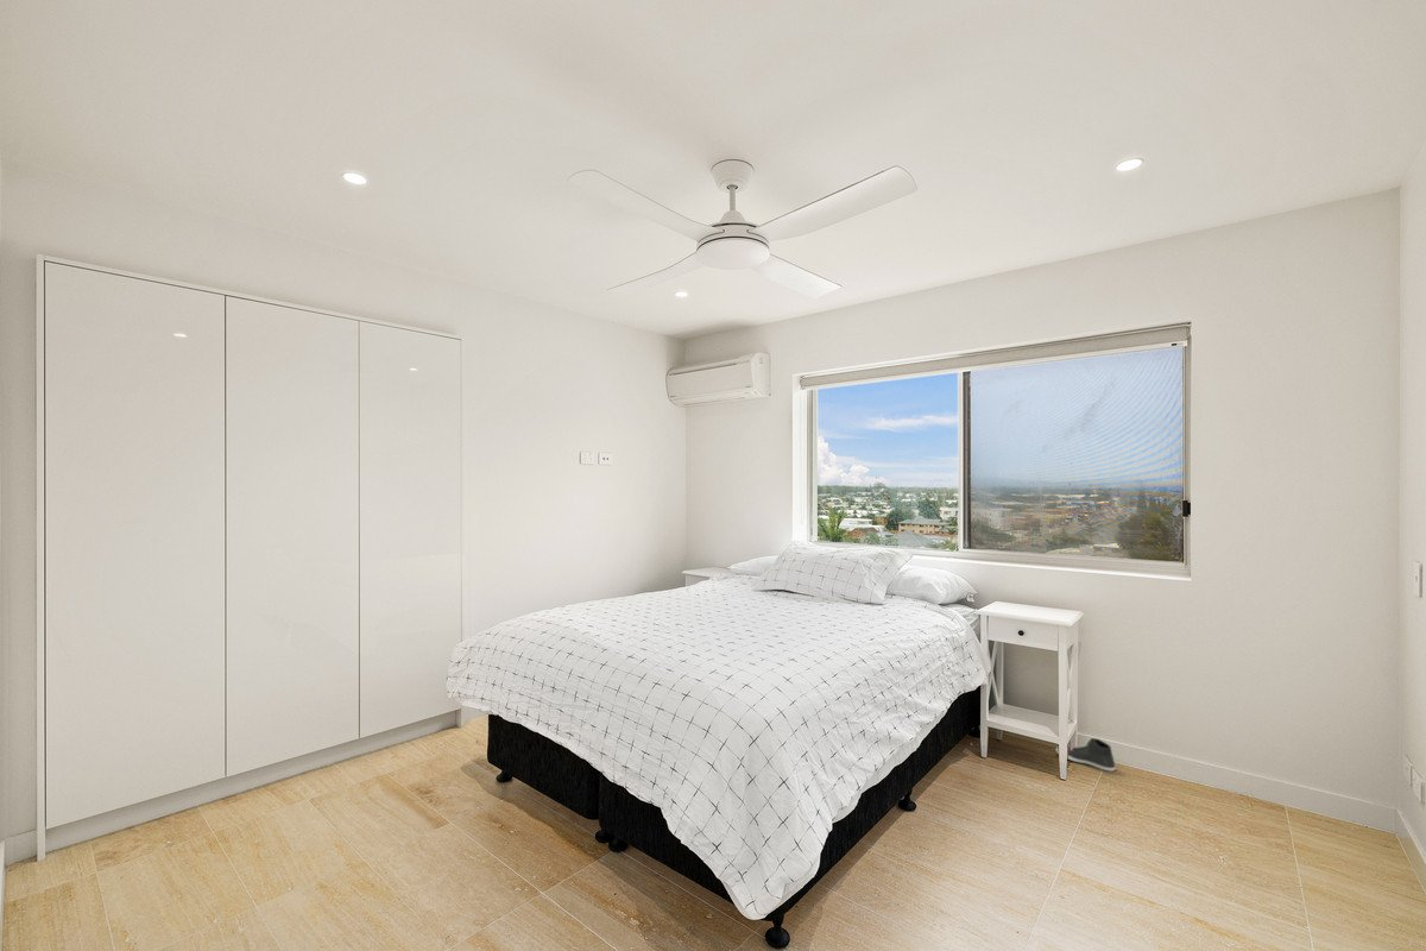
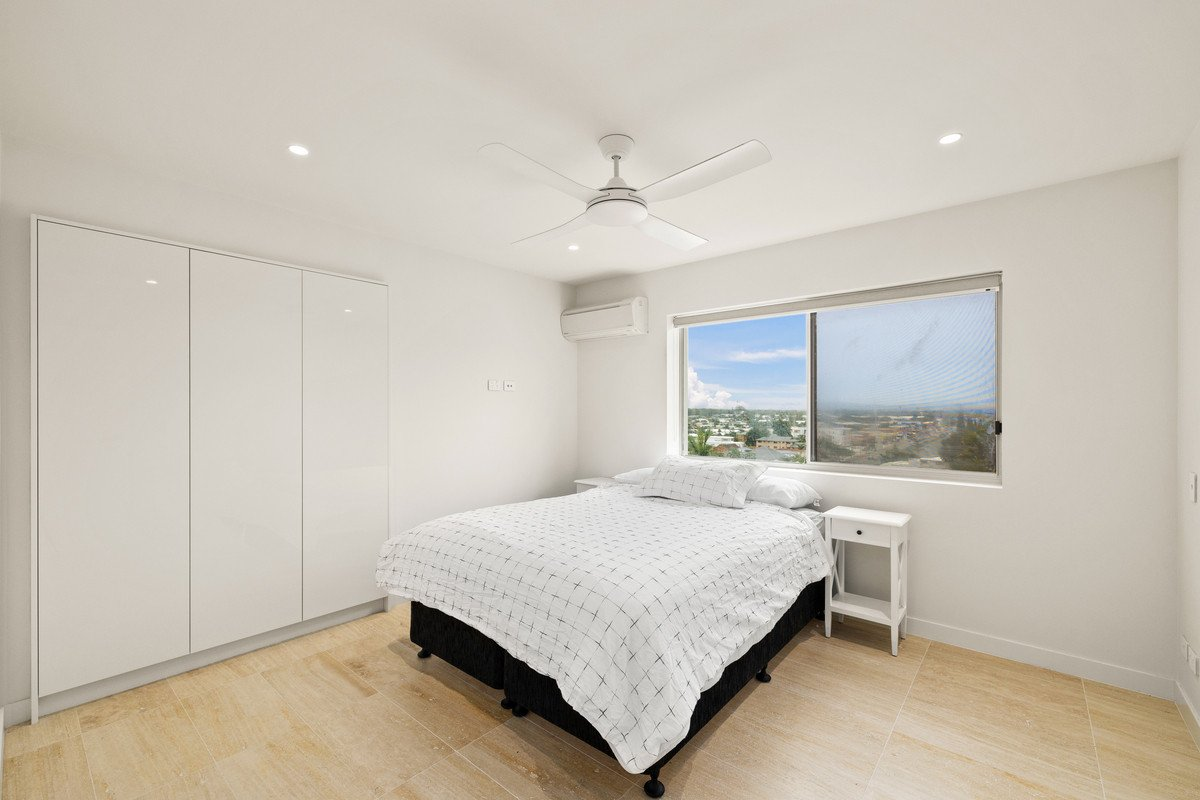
- sneaker (1085, 748)
